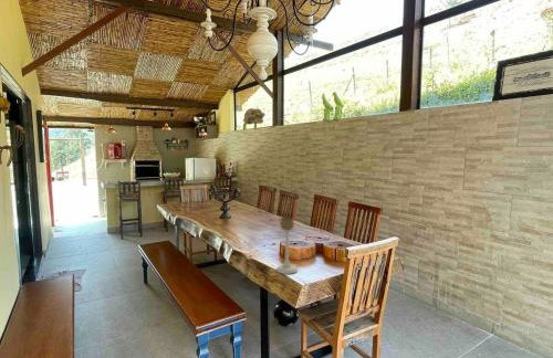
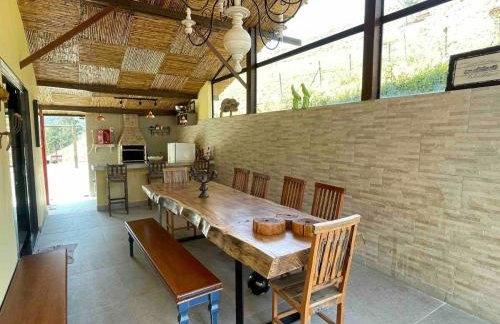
- candle holder (286, 243)
